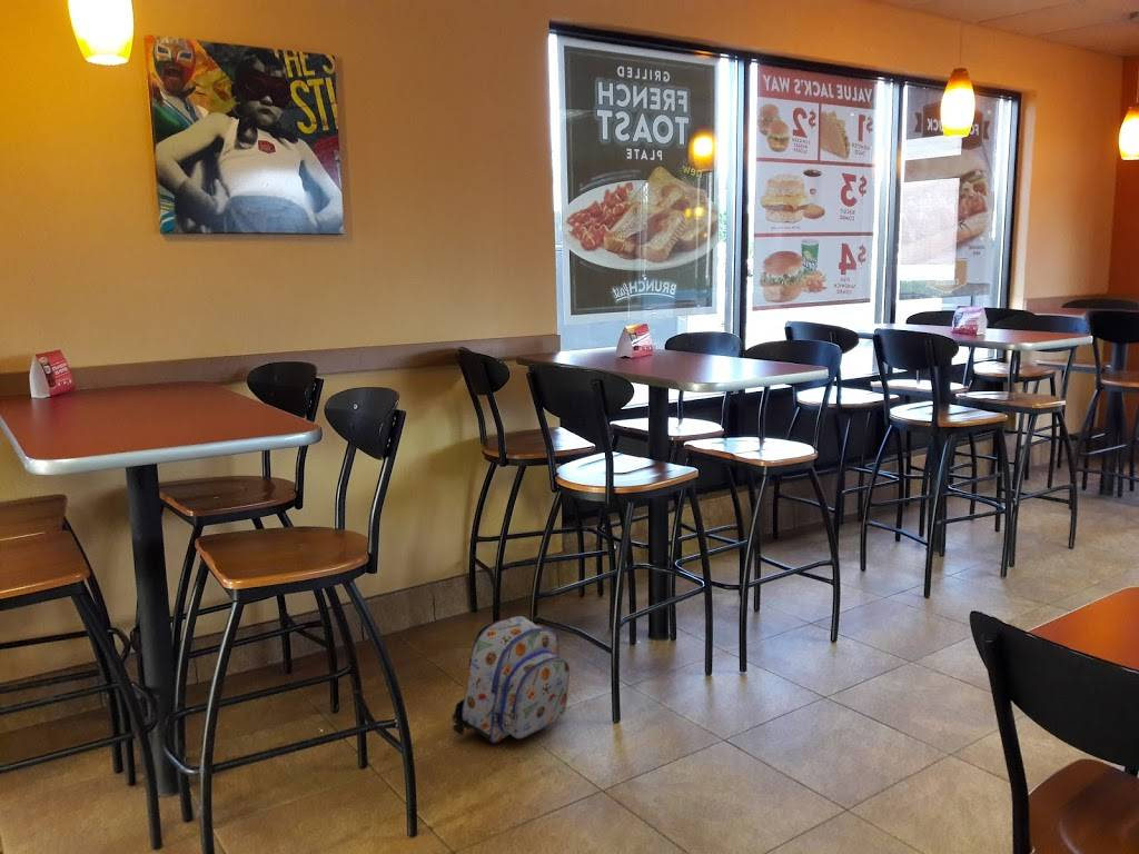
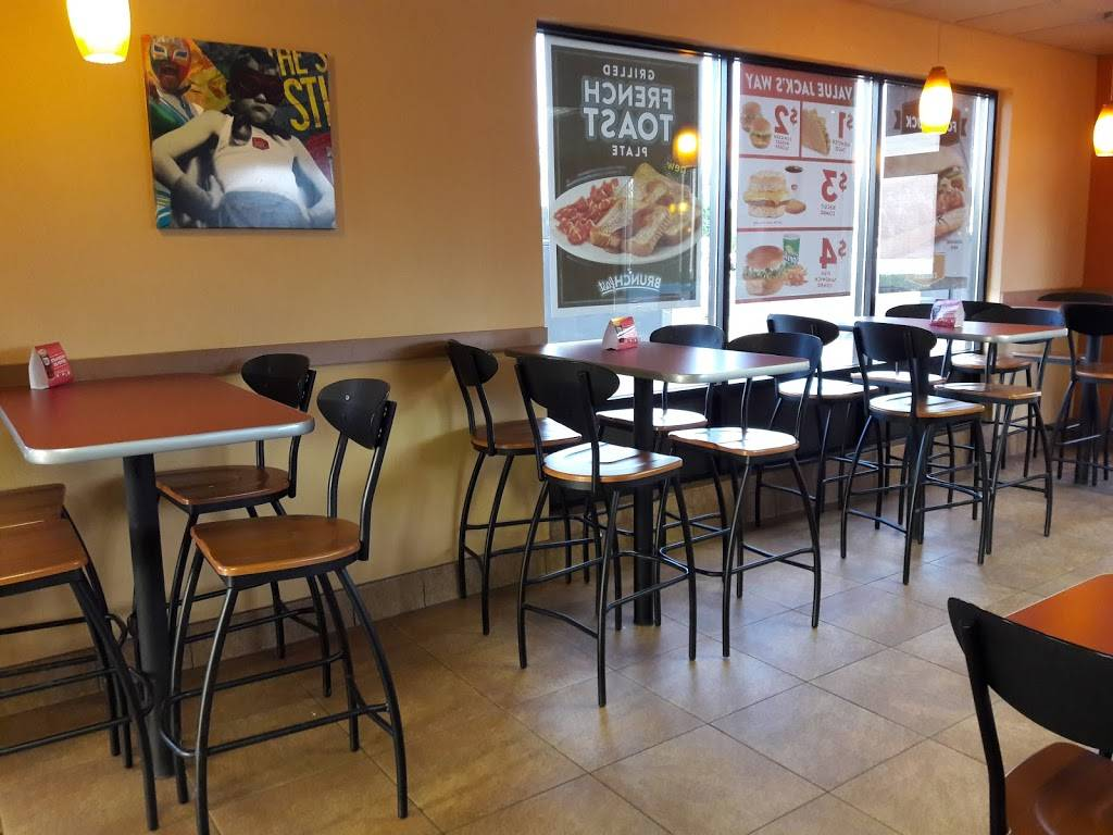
- backpack (515, 676)
